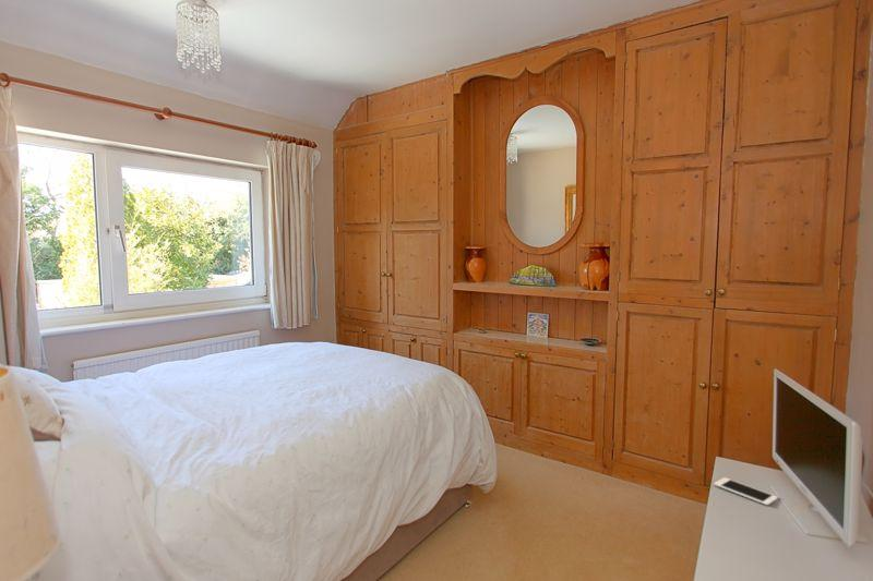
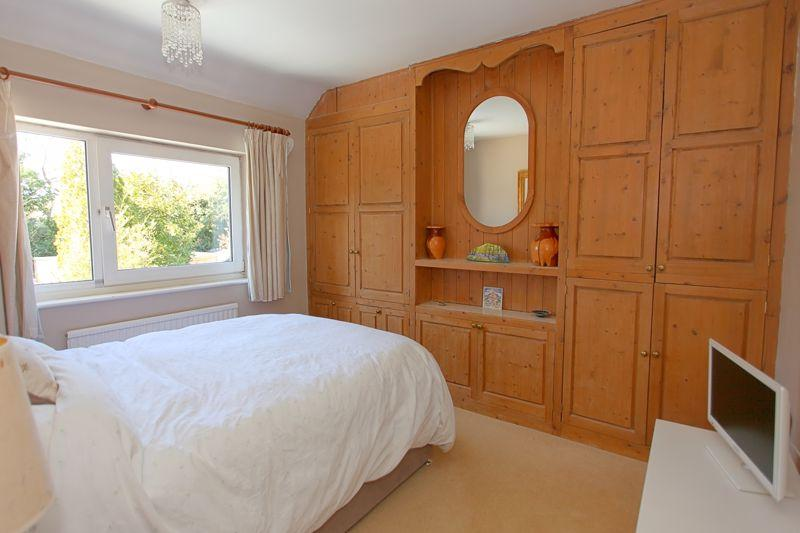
- cell phone (744, 491)
